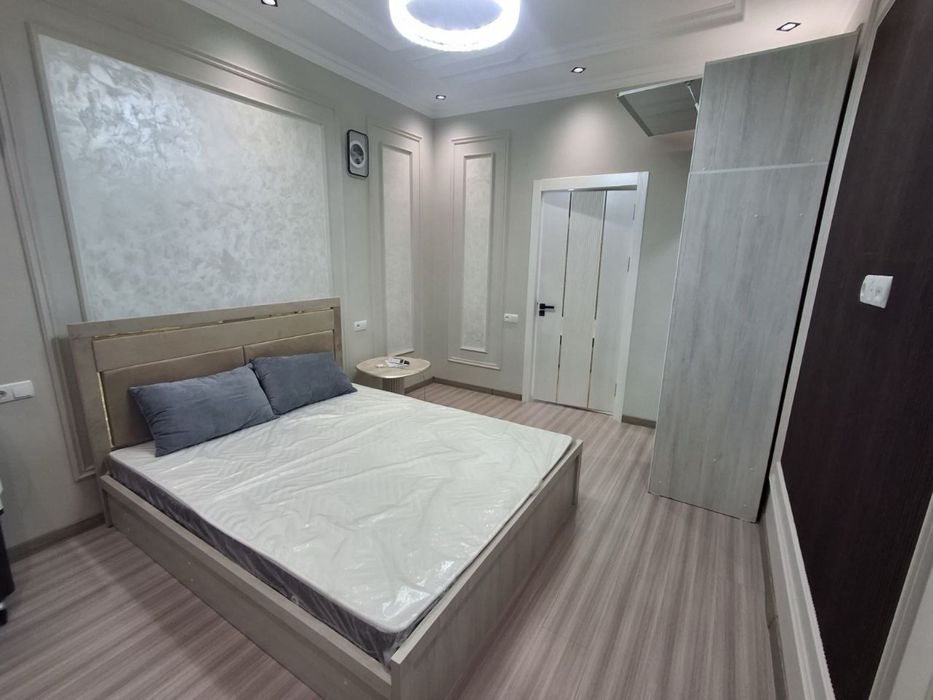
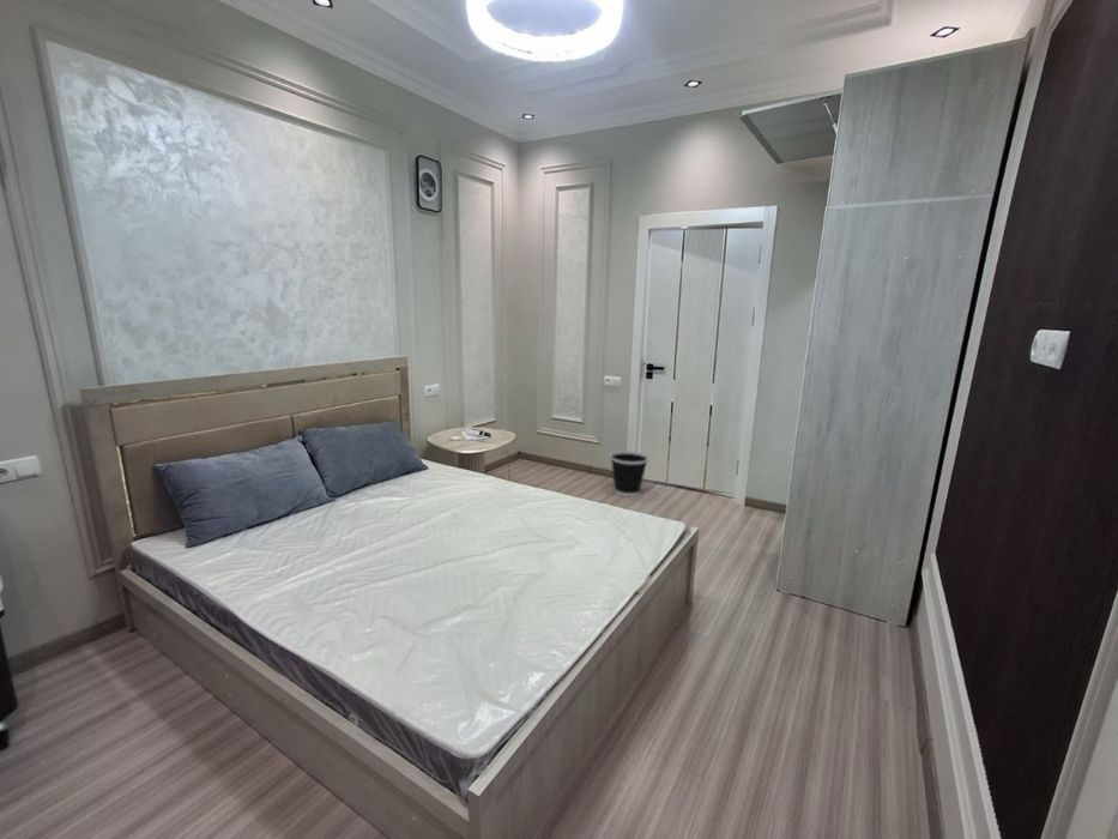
+ wastebasket (628, 473)
